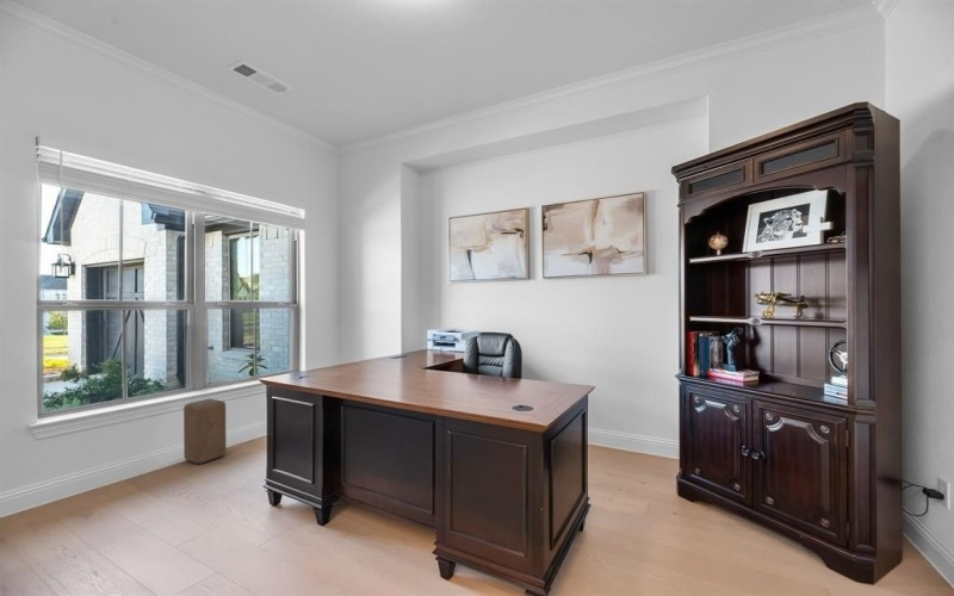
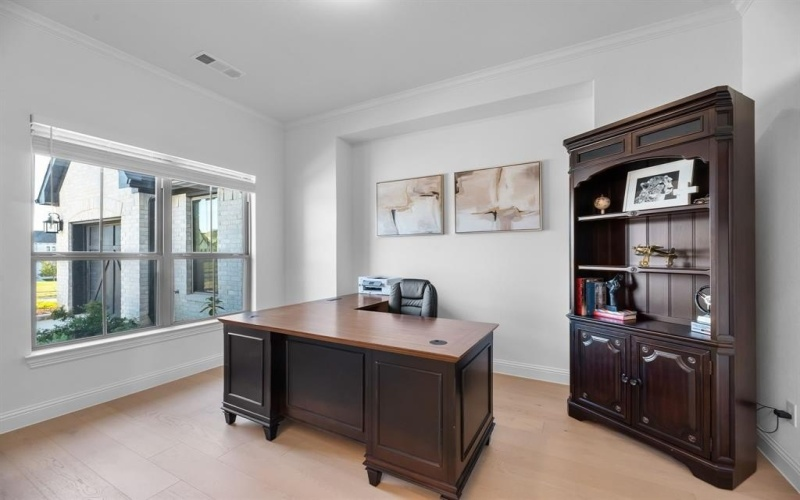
- stool (205, 429)
